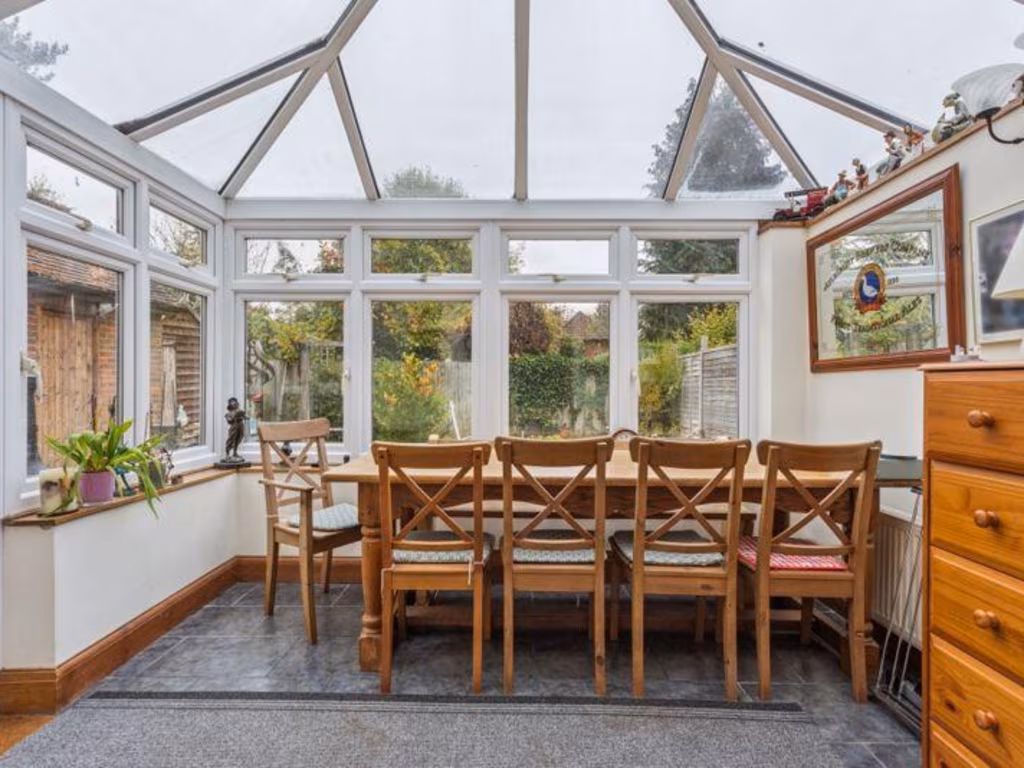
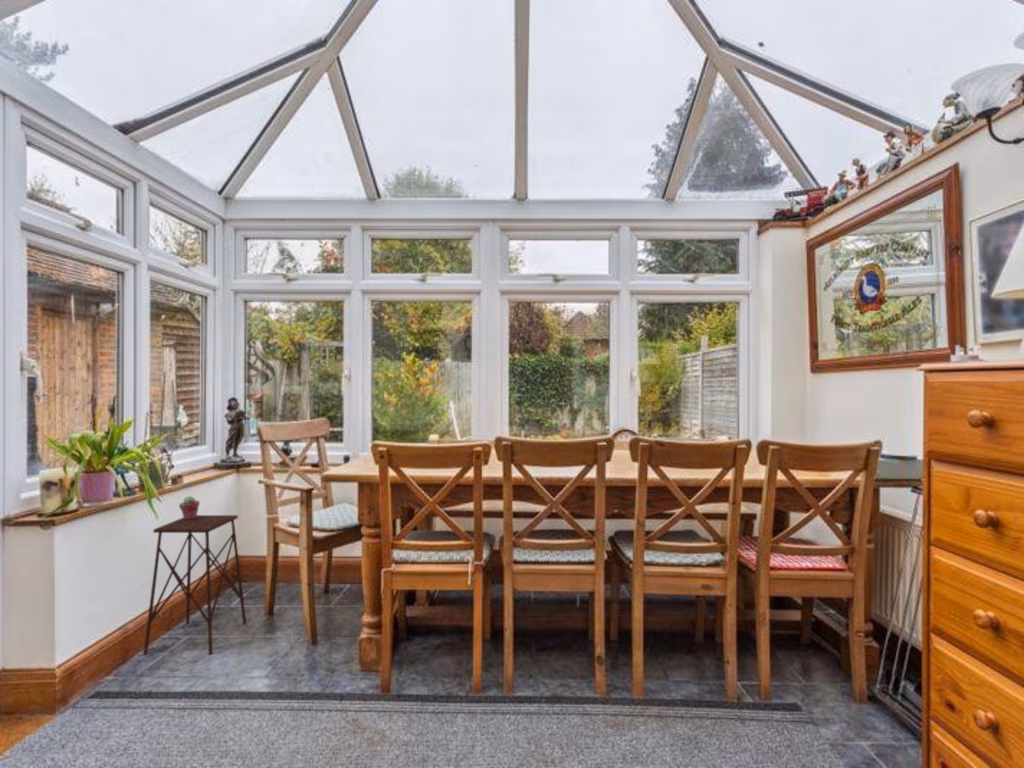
+ side table (199, 580)
+ potted succulent (189, 506)
